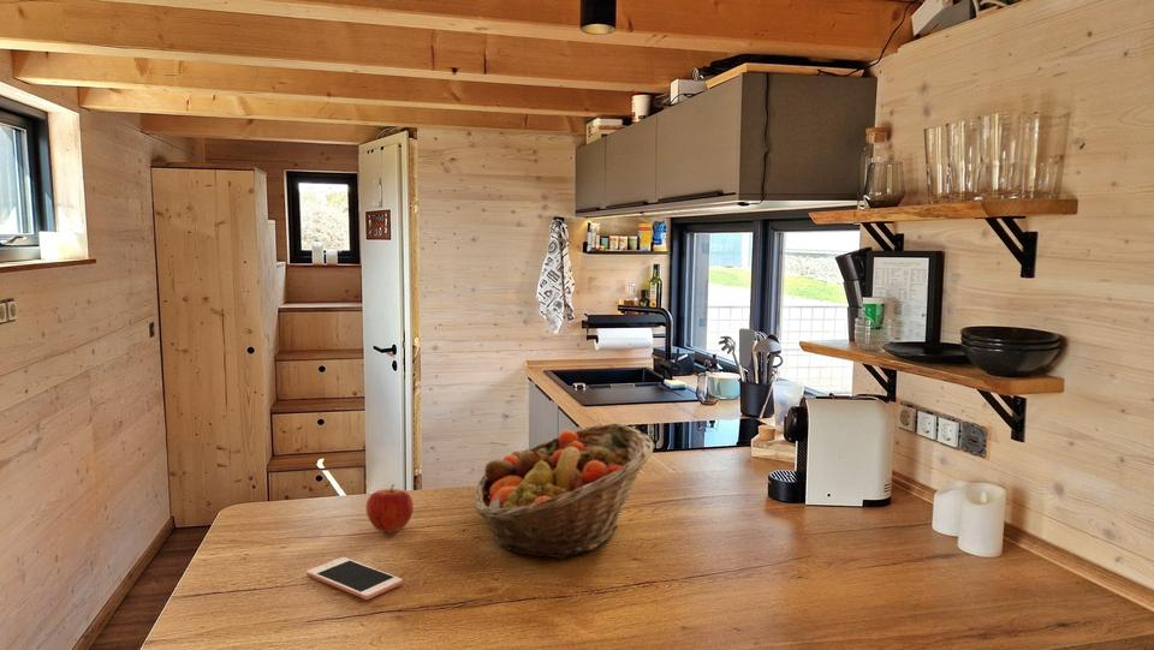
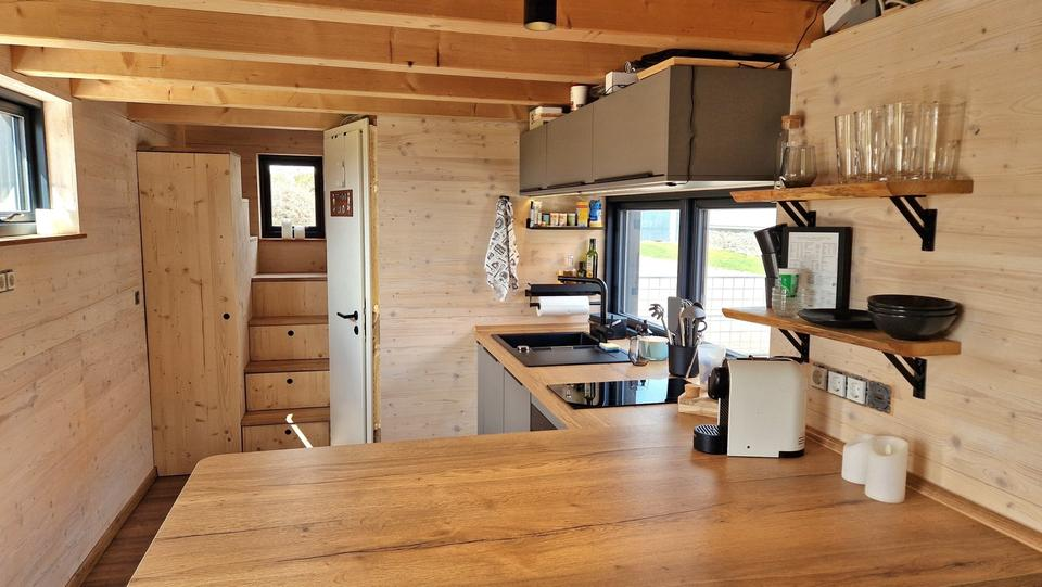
- cell phone (353, 577)
- apple (389, 507)
- fruit basket (561, 482)
